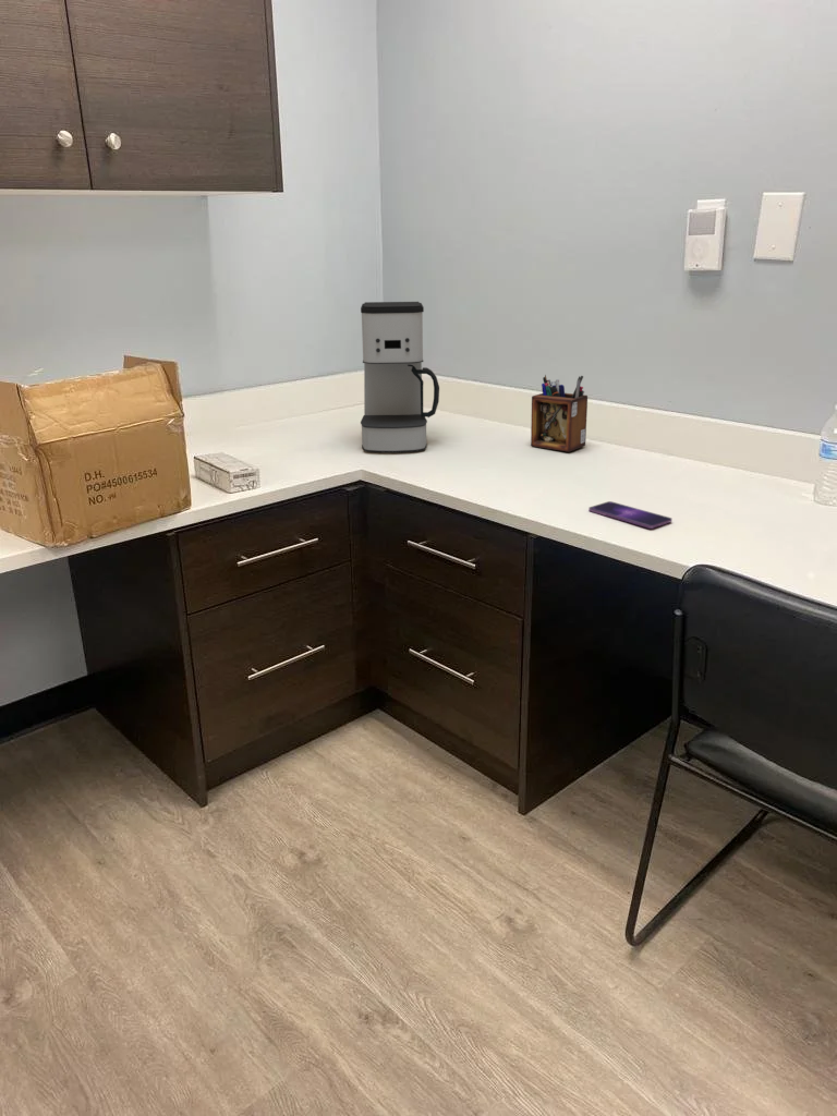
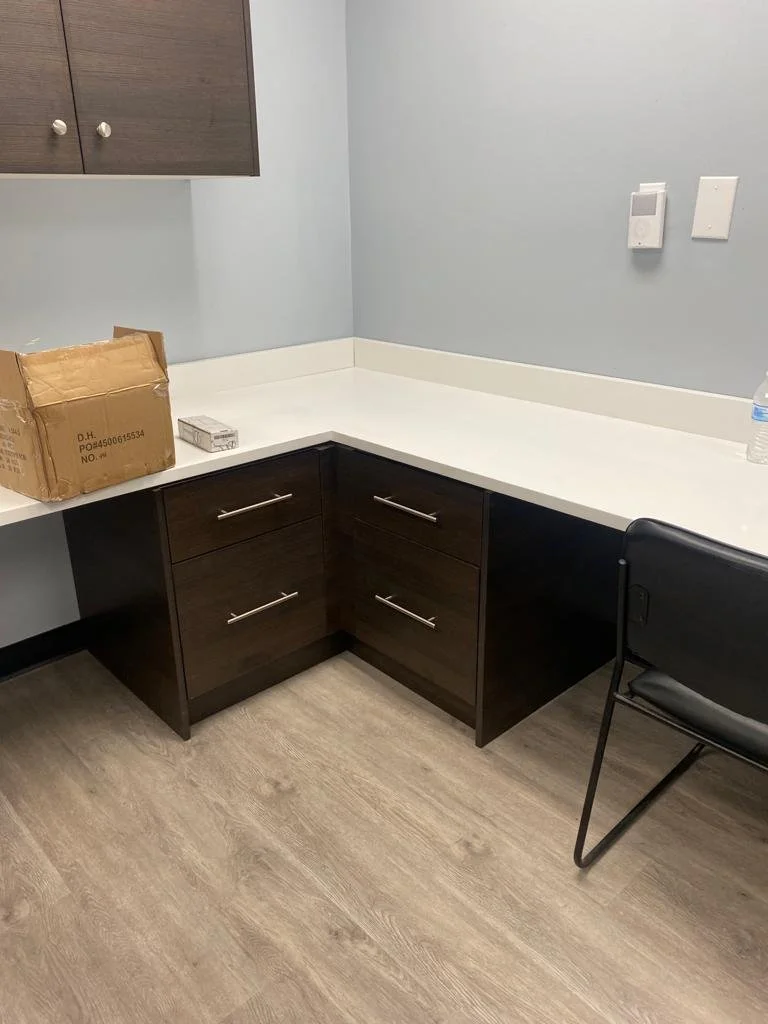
- coffee maker (399, 376)
- desk organizer (559, 411)
- smartphone (629, 513)
